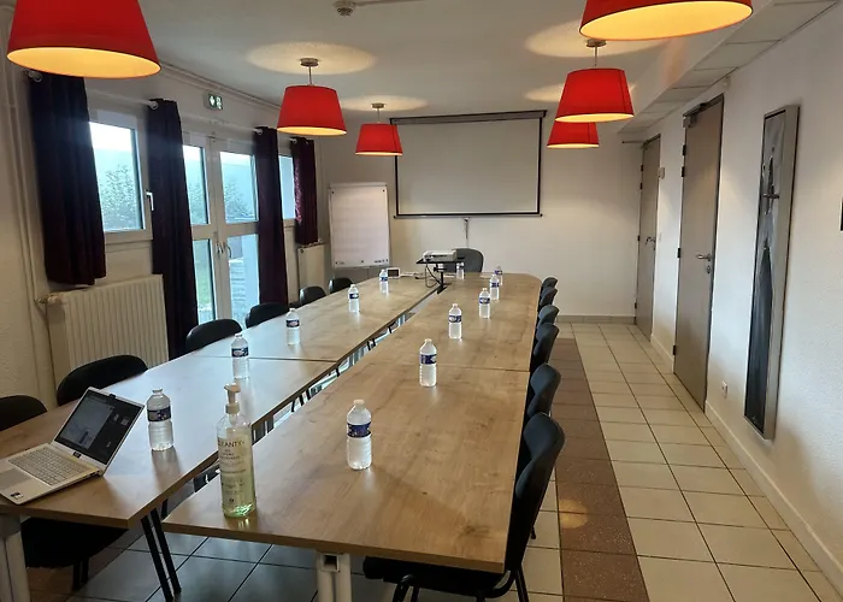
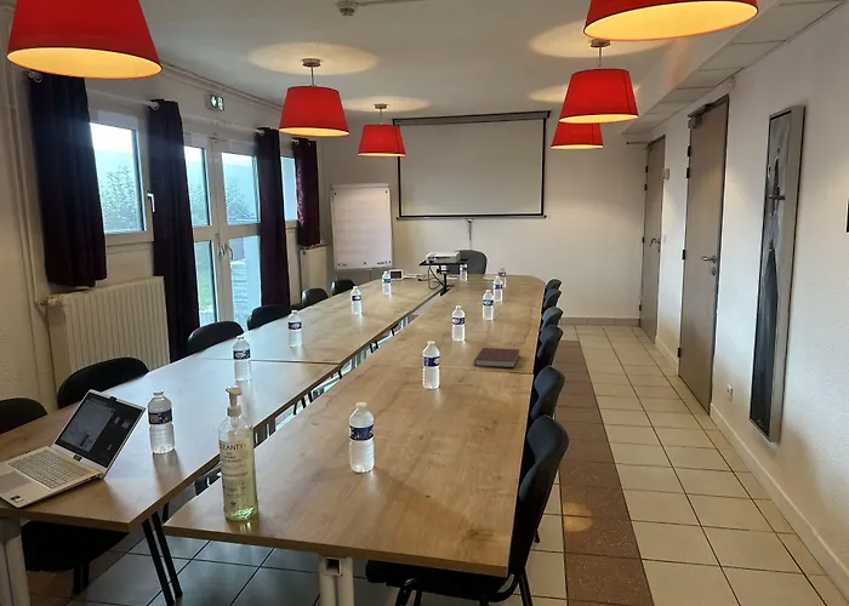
+ notebook (497, 356)
